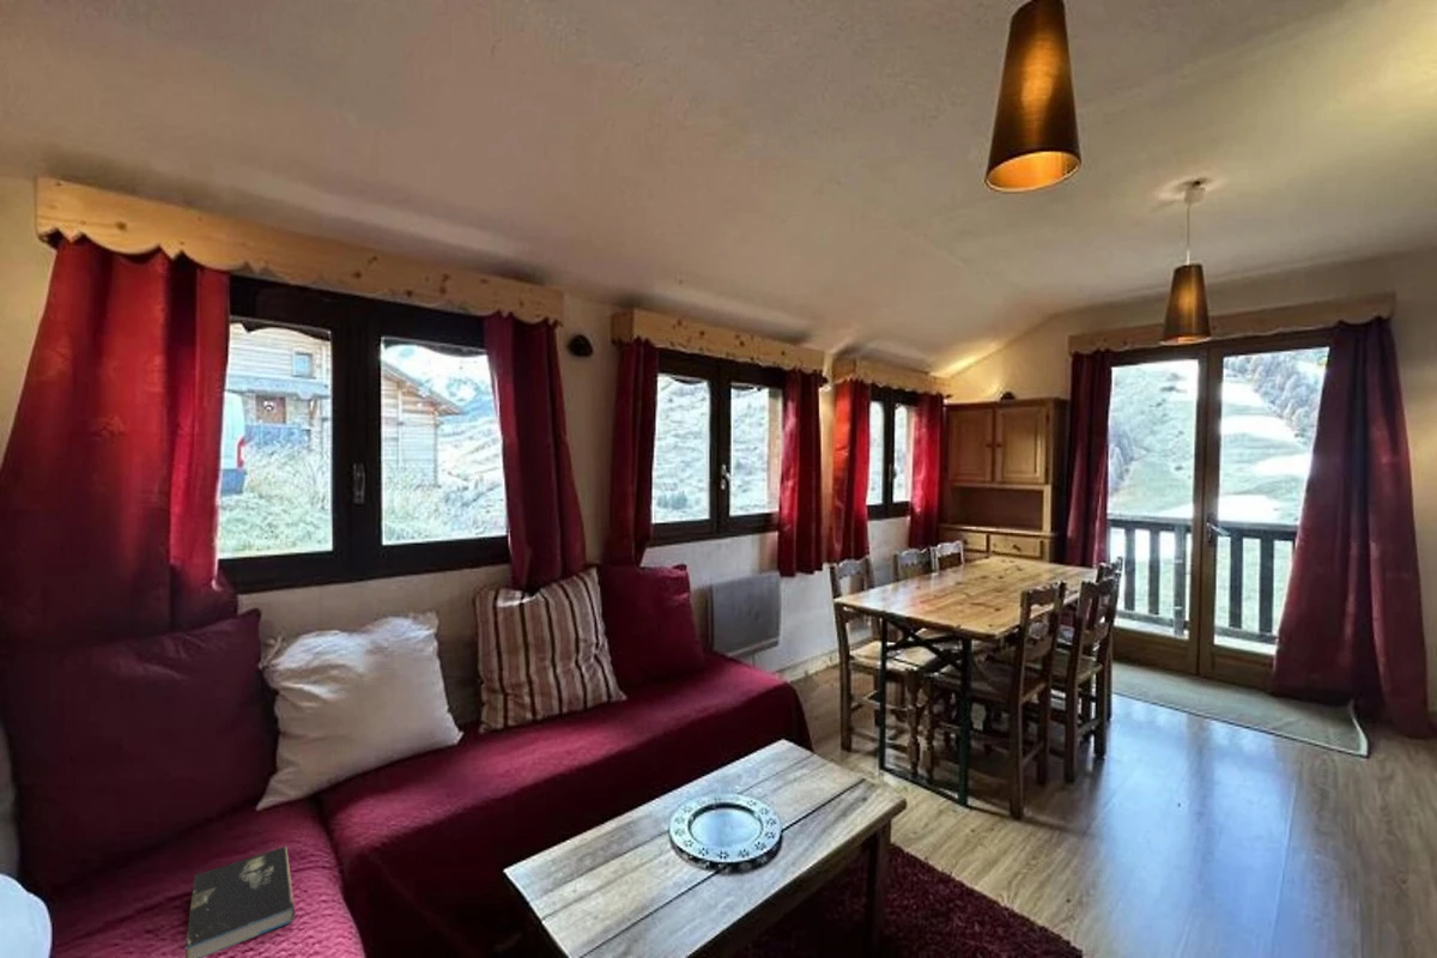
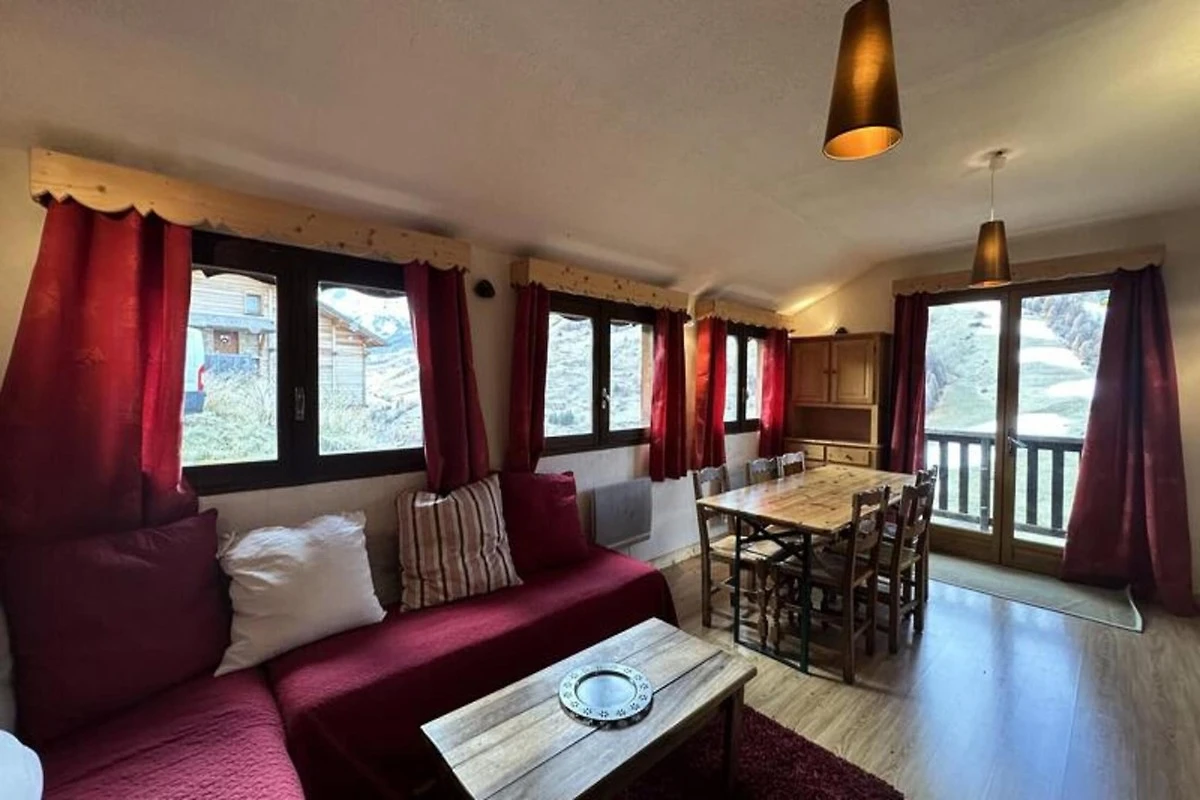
- book (242, 897)
